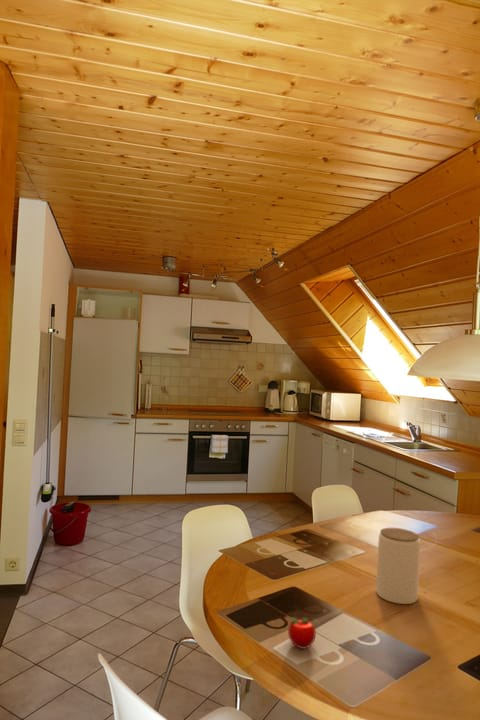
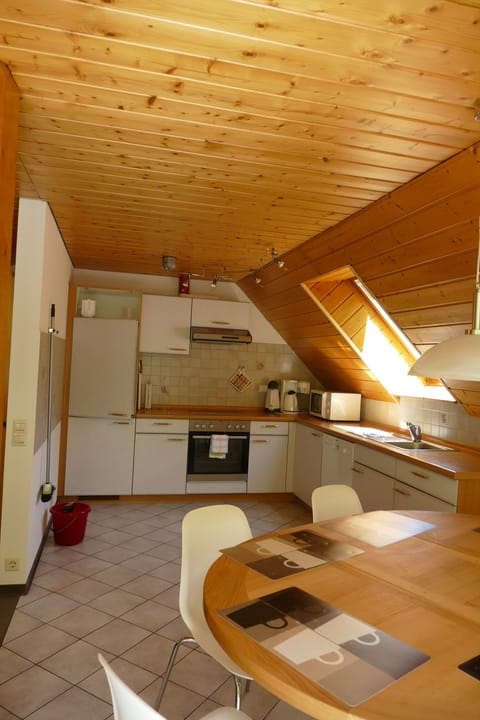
- apple (299, 631)
- jar (398, 564)
